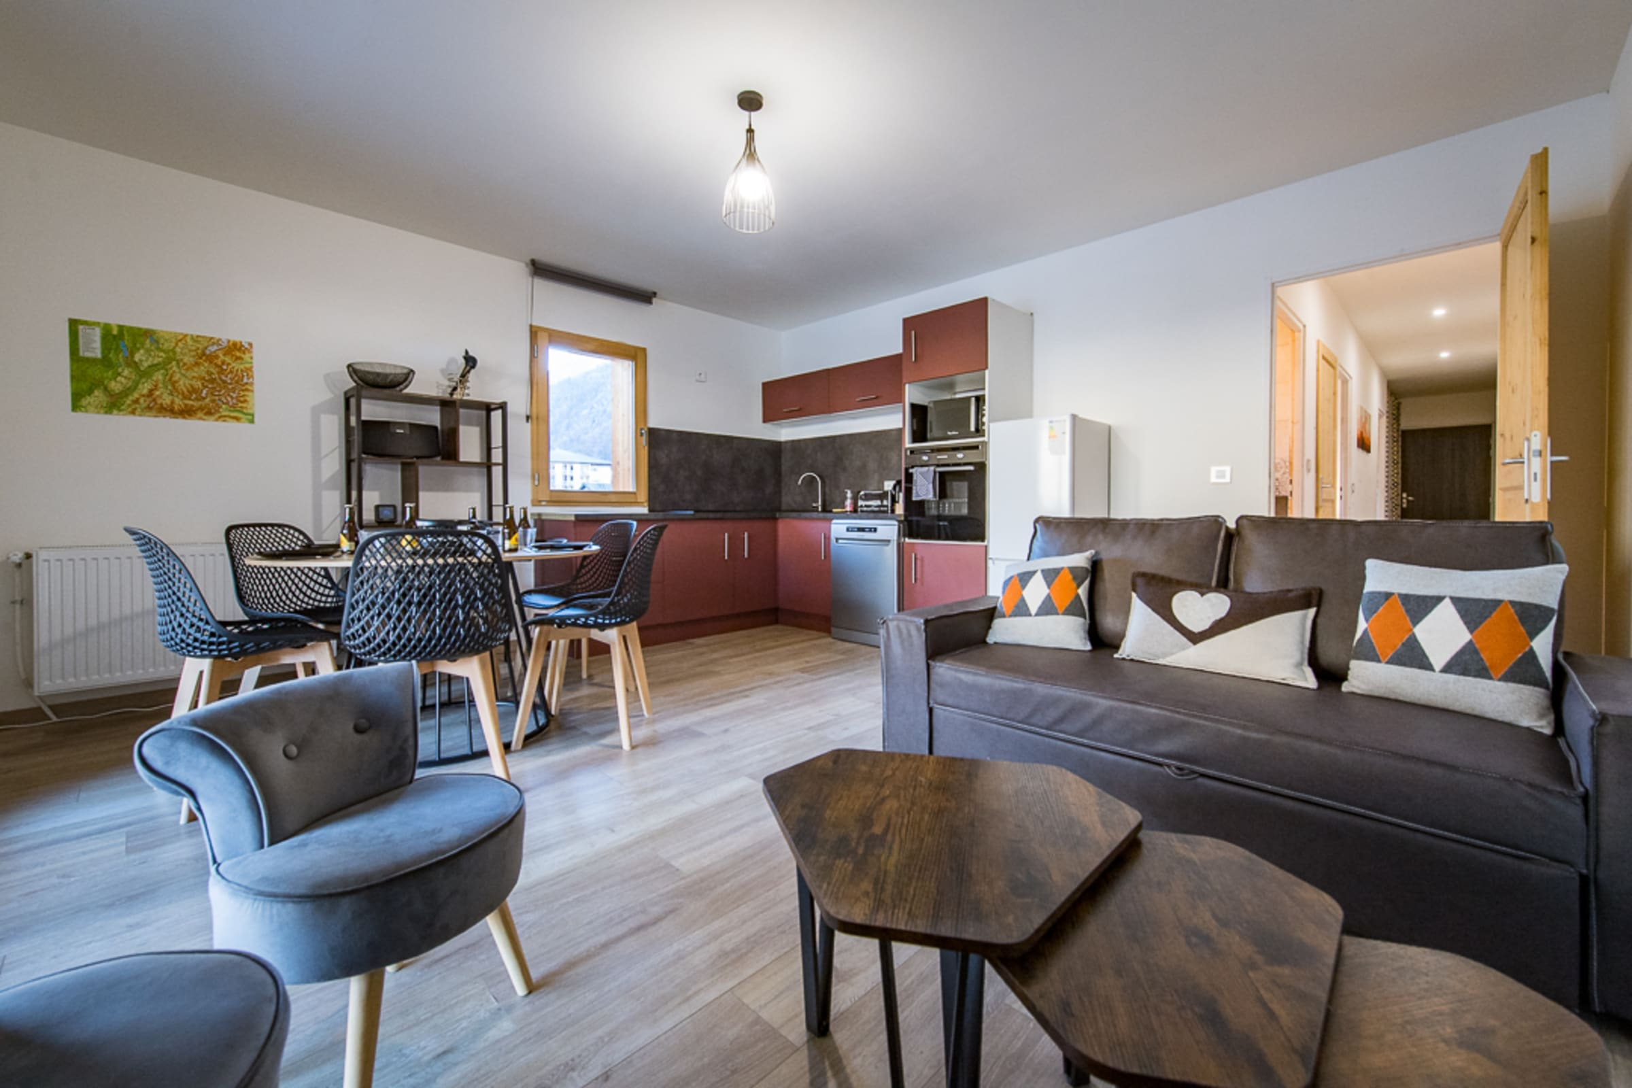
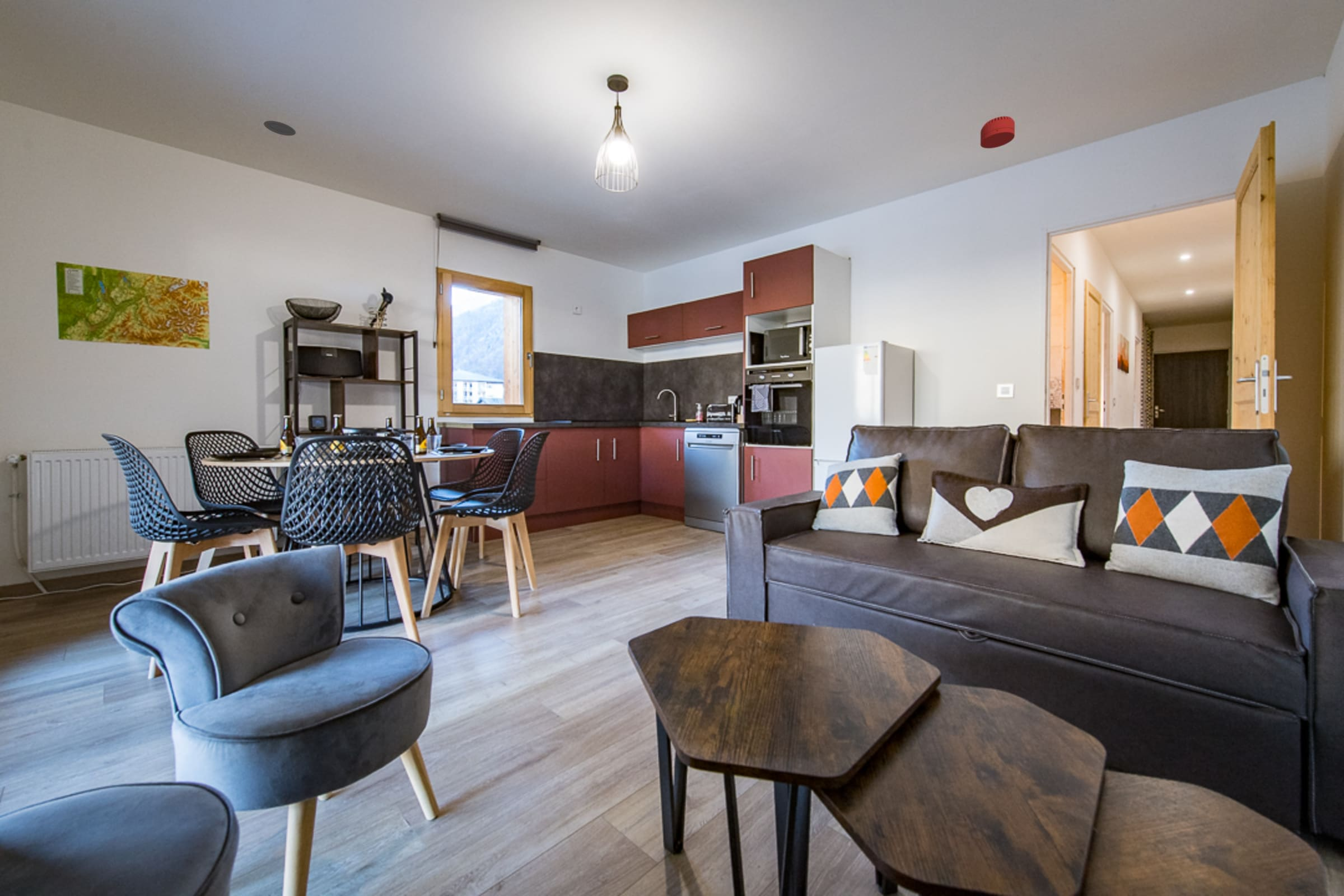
+ recessed light (279, 127)
+ smoke detector (997, 132)
